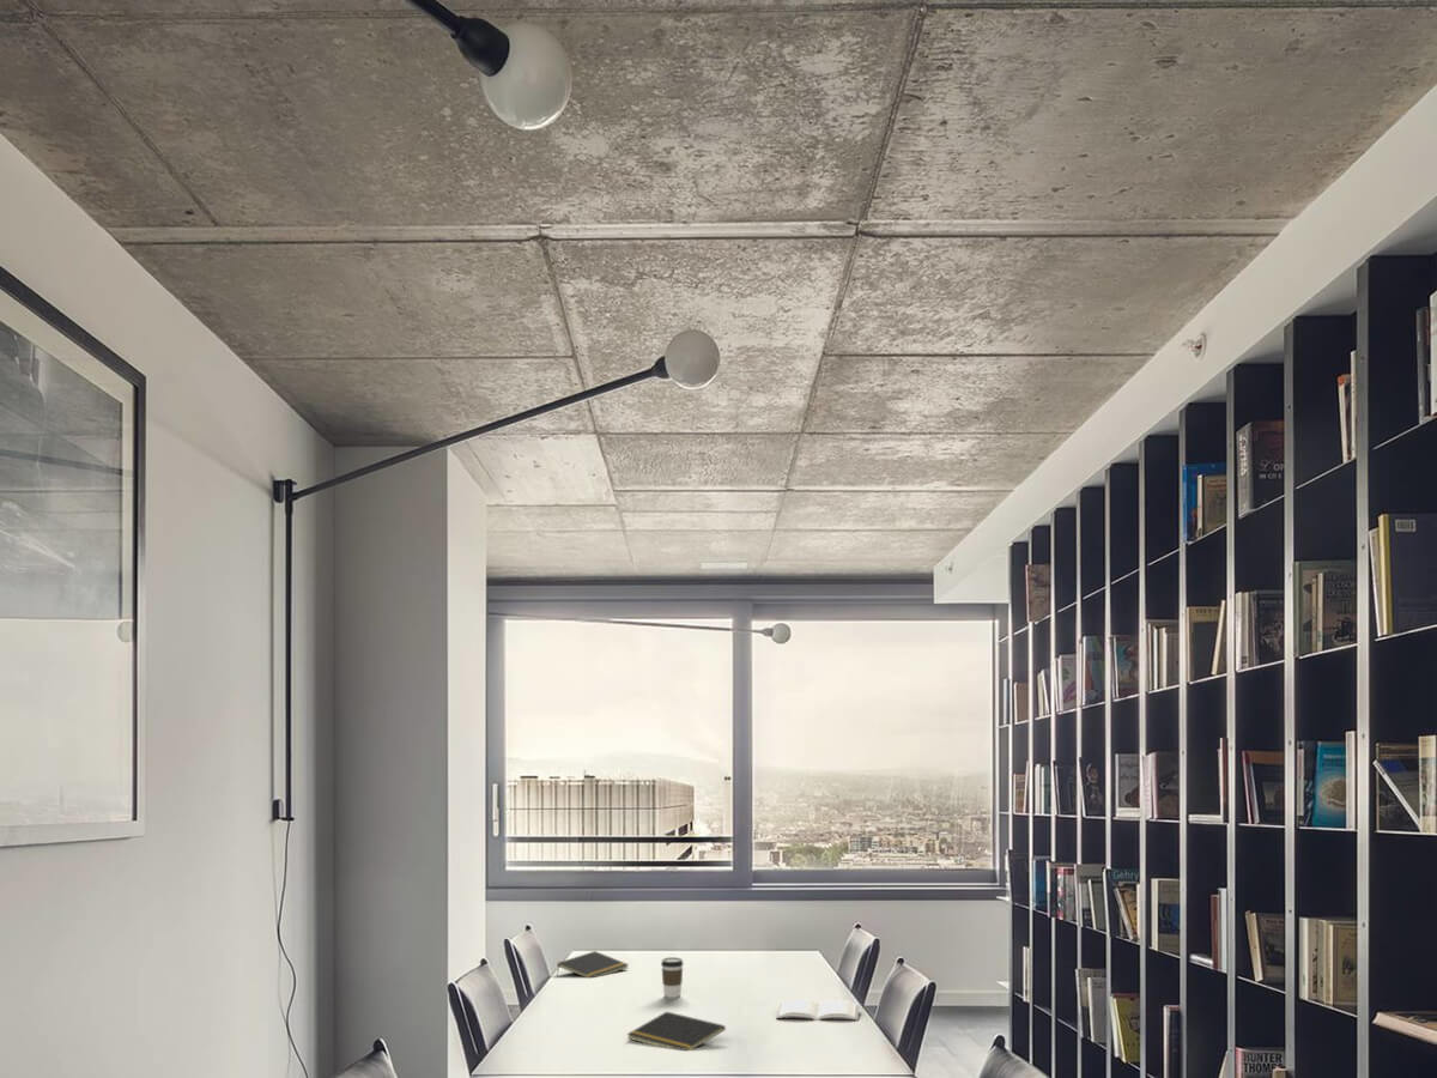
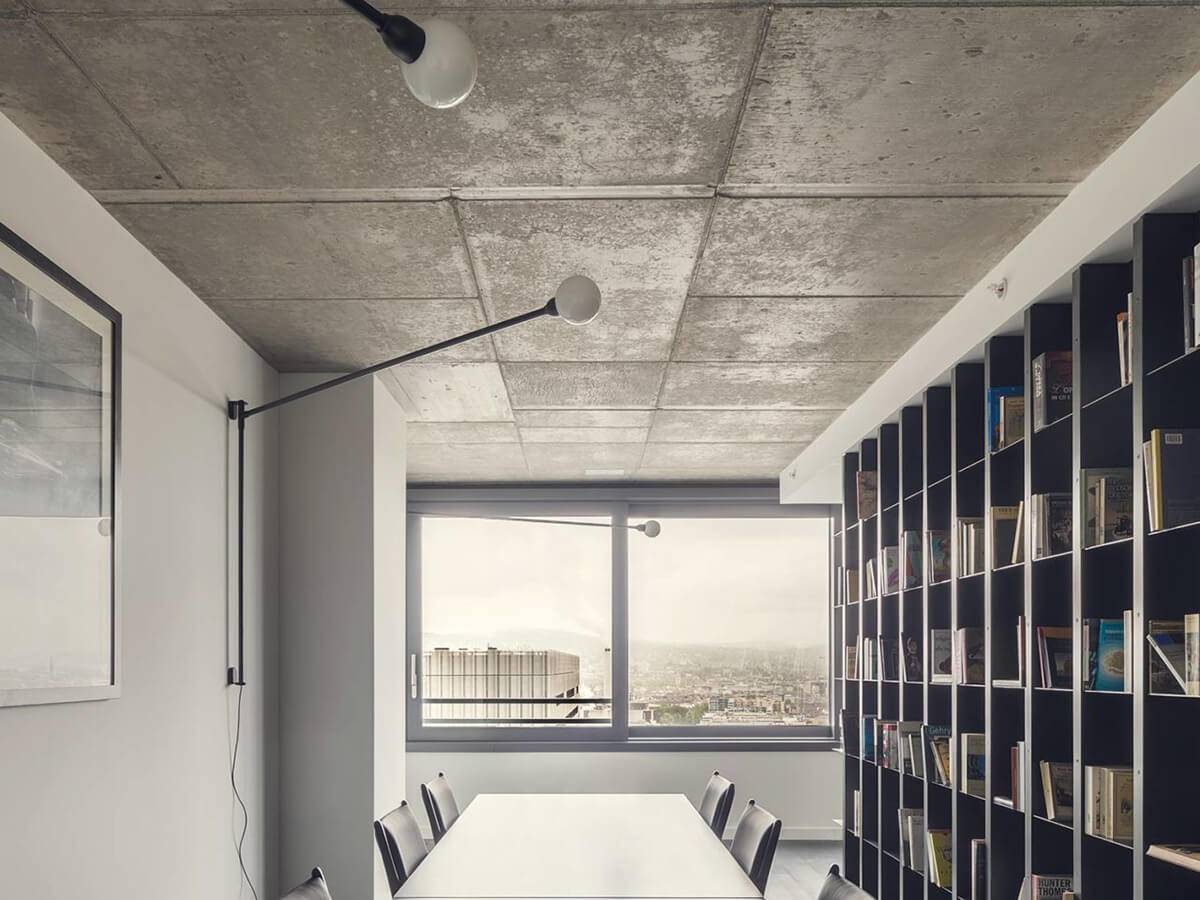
- notepad (675, 1031)
- coffee cup (672, 977)
- notepad (593, 964)
- book (818, 1010)
